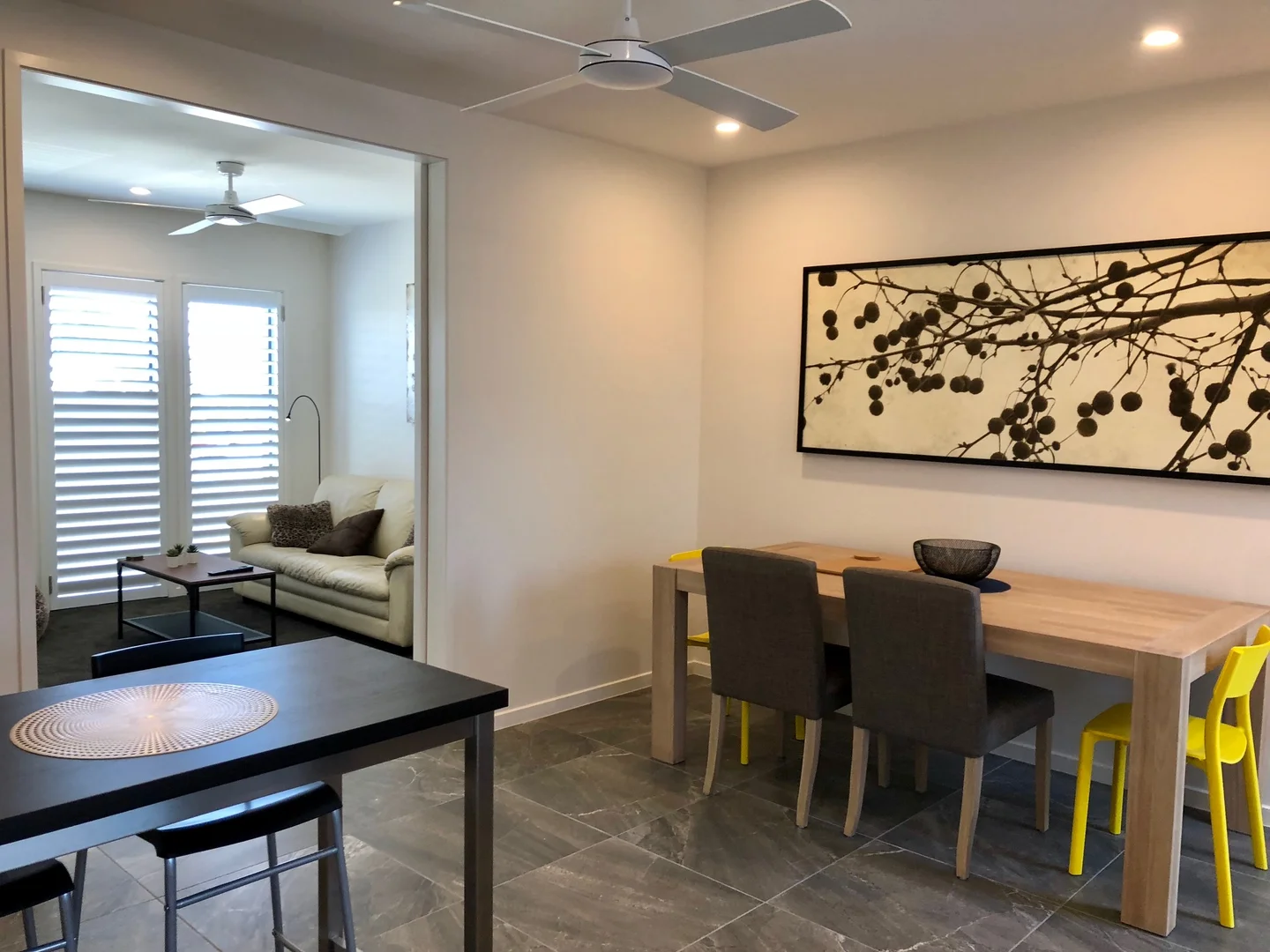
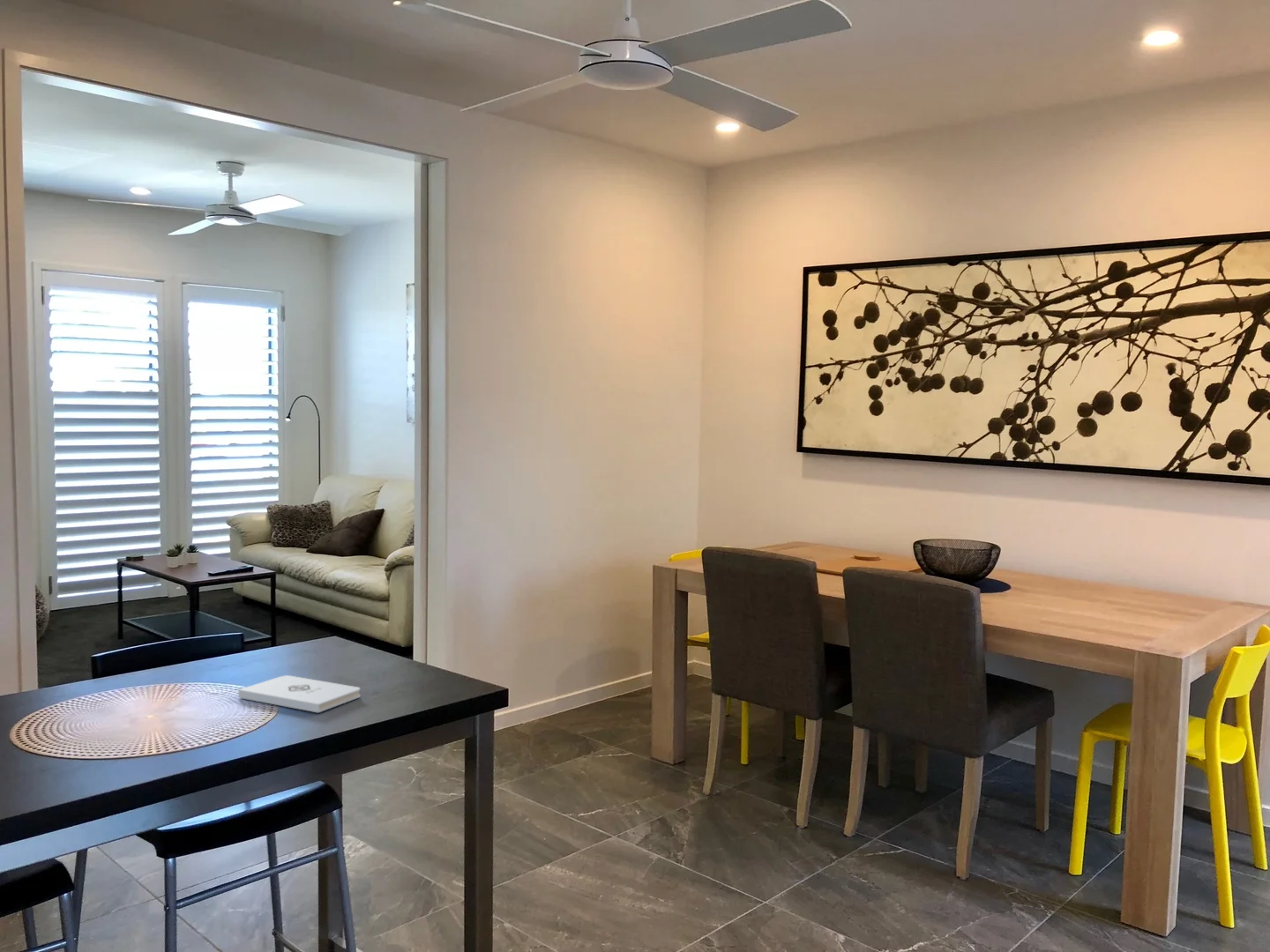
+ notepad (301, 693)
